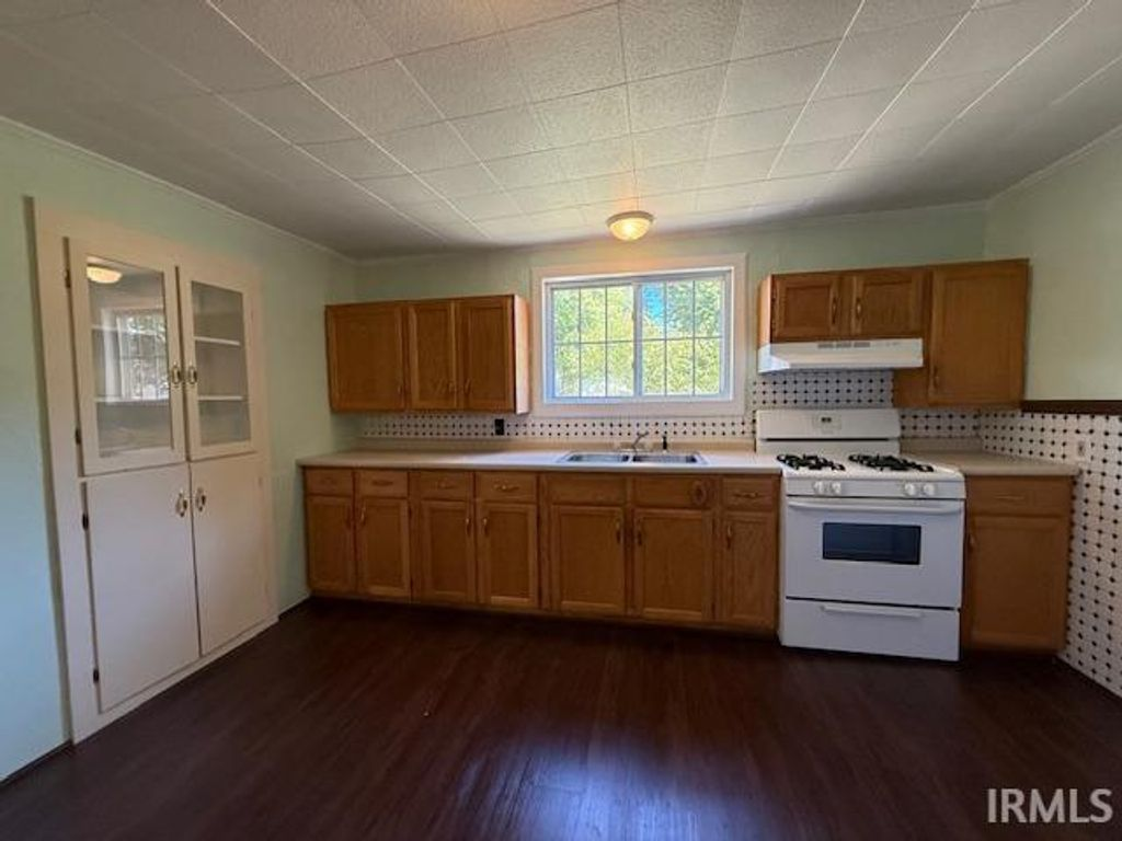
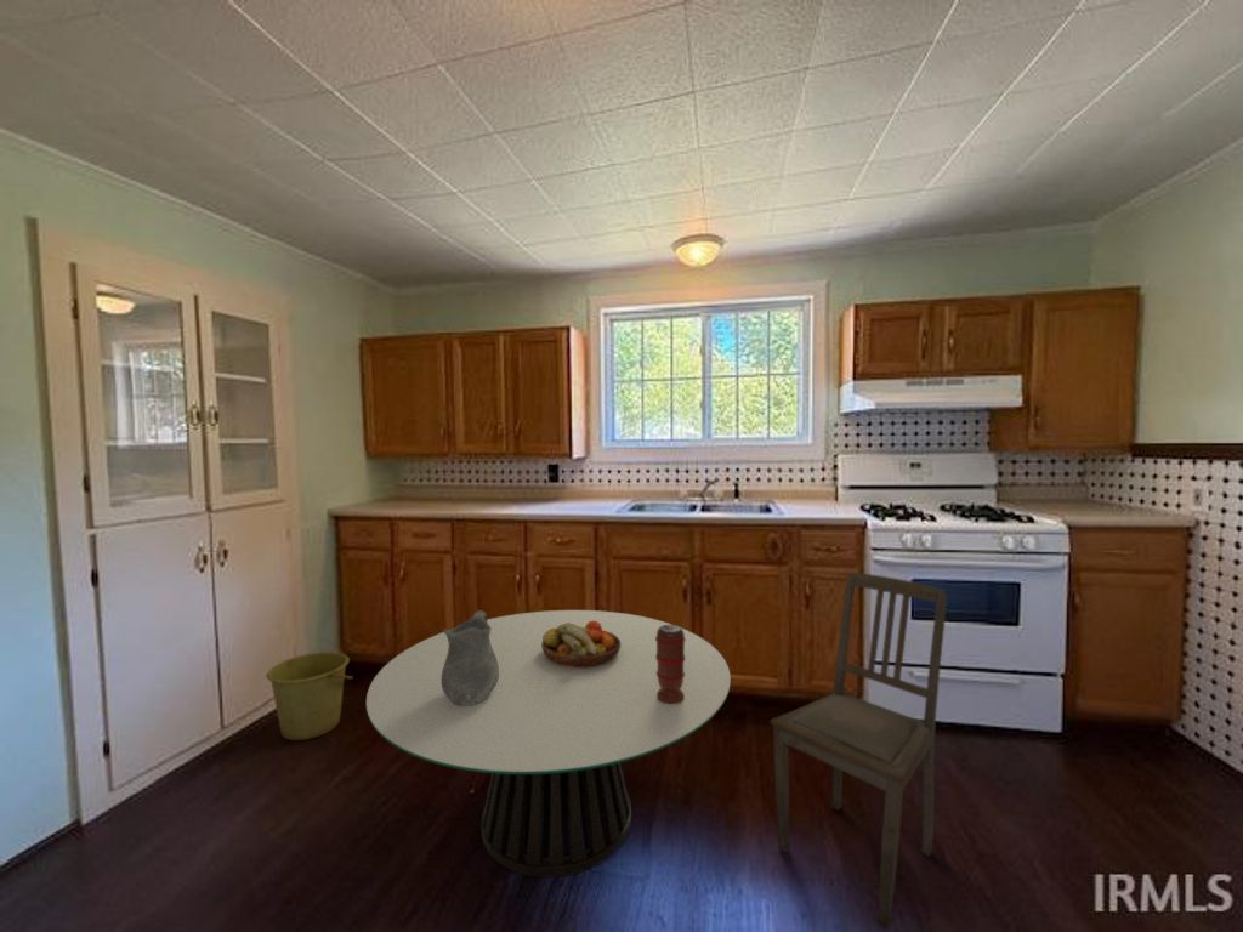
+ spice grinder (670, 661)
+ dining chair (862, 723)
+ dining table (556, 741)
+ bucket (310, 697)
+ fruit bowl (581, 638)
+ pitcher (470, 655)
